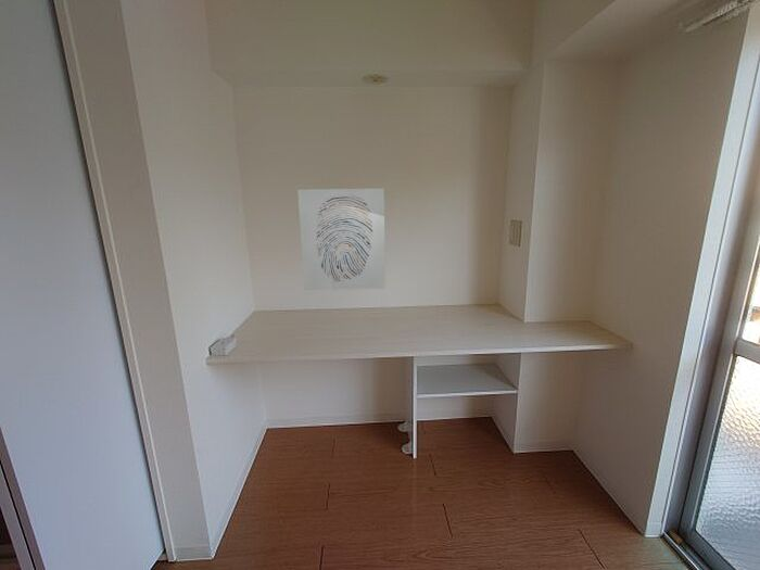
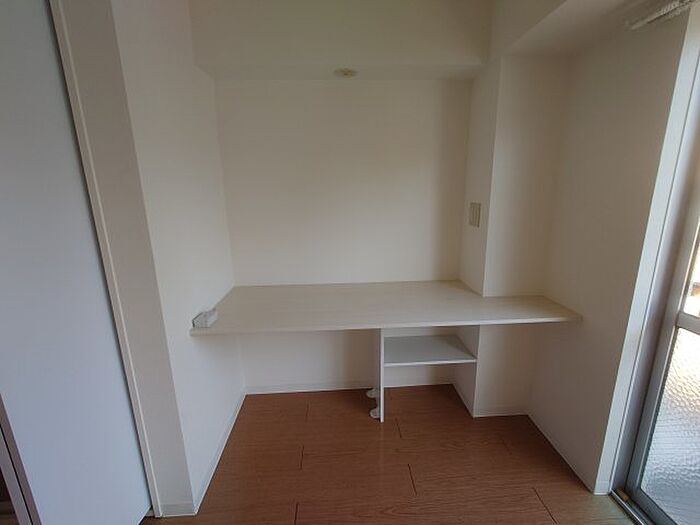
- wall art (343, 240)
